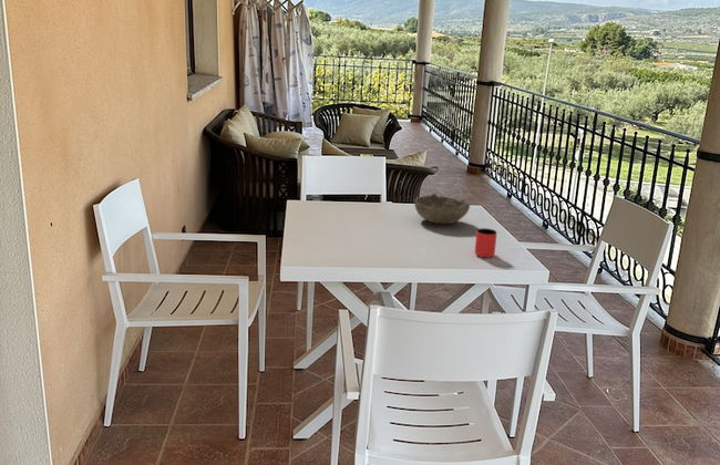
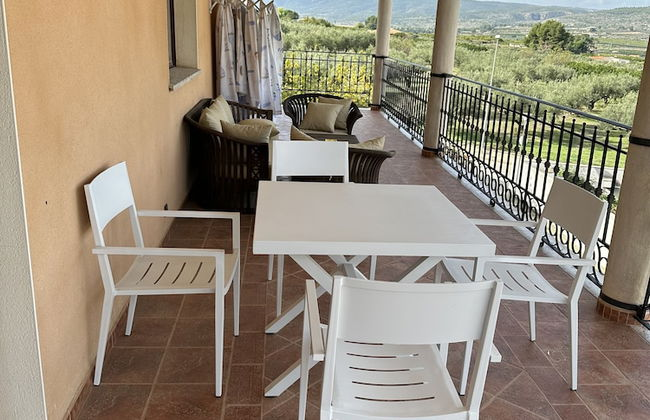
- cup (485, 241)
- bowl (441, 210)
